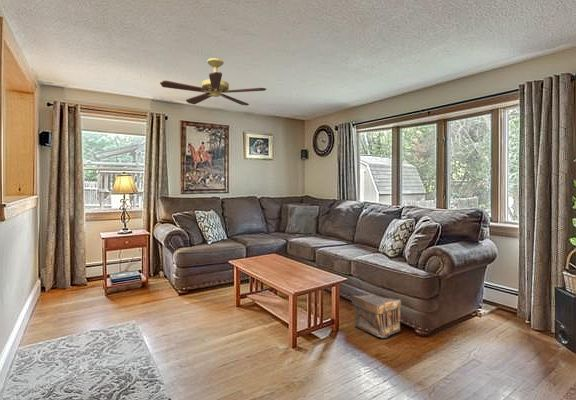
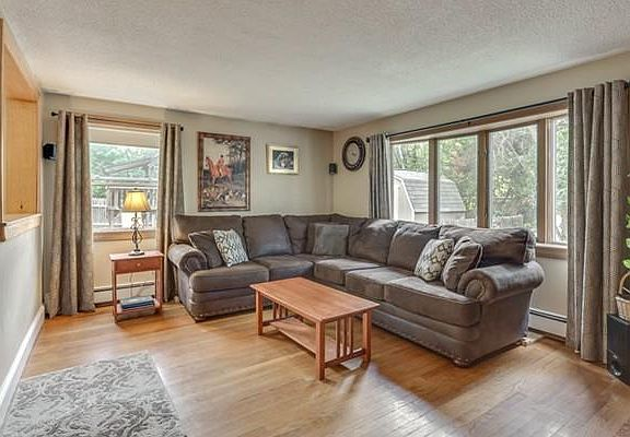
- pouch (376, 313)
- ceiling fan (214, 77)
